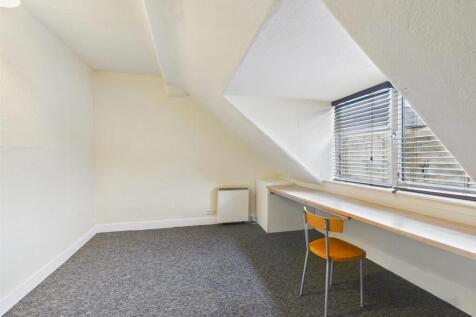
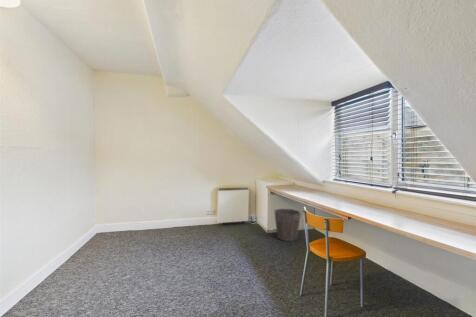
+ waste bin (287, 224)
